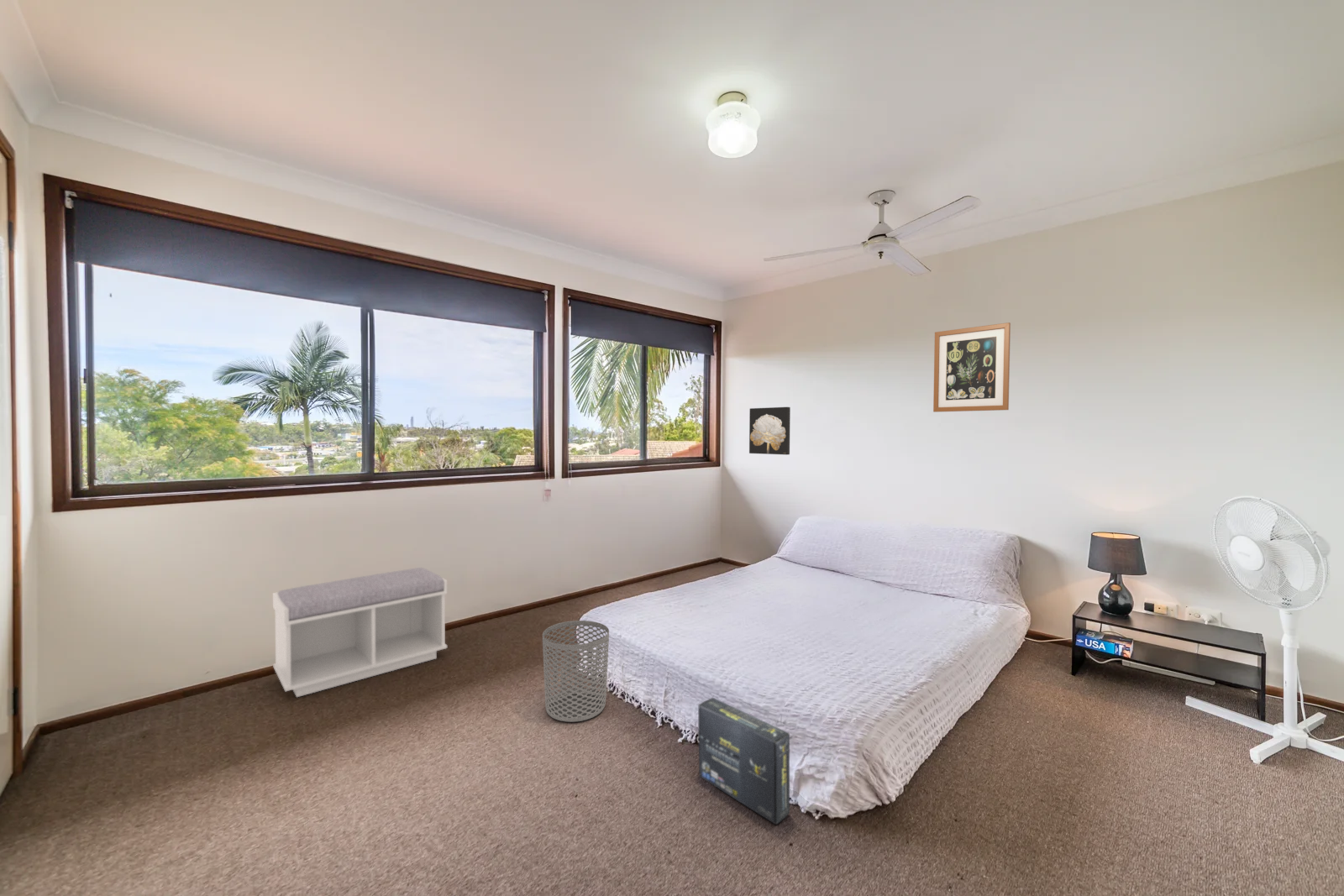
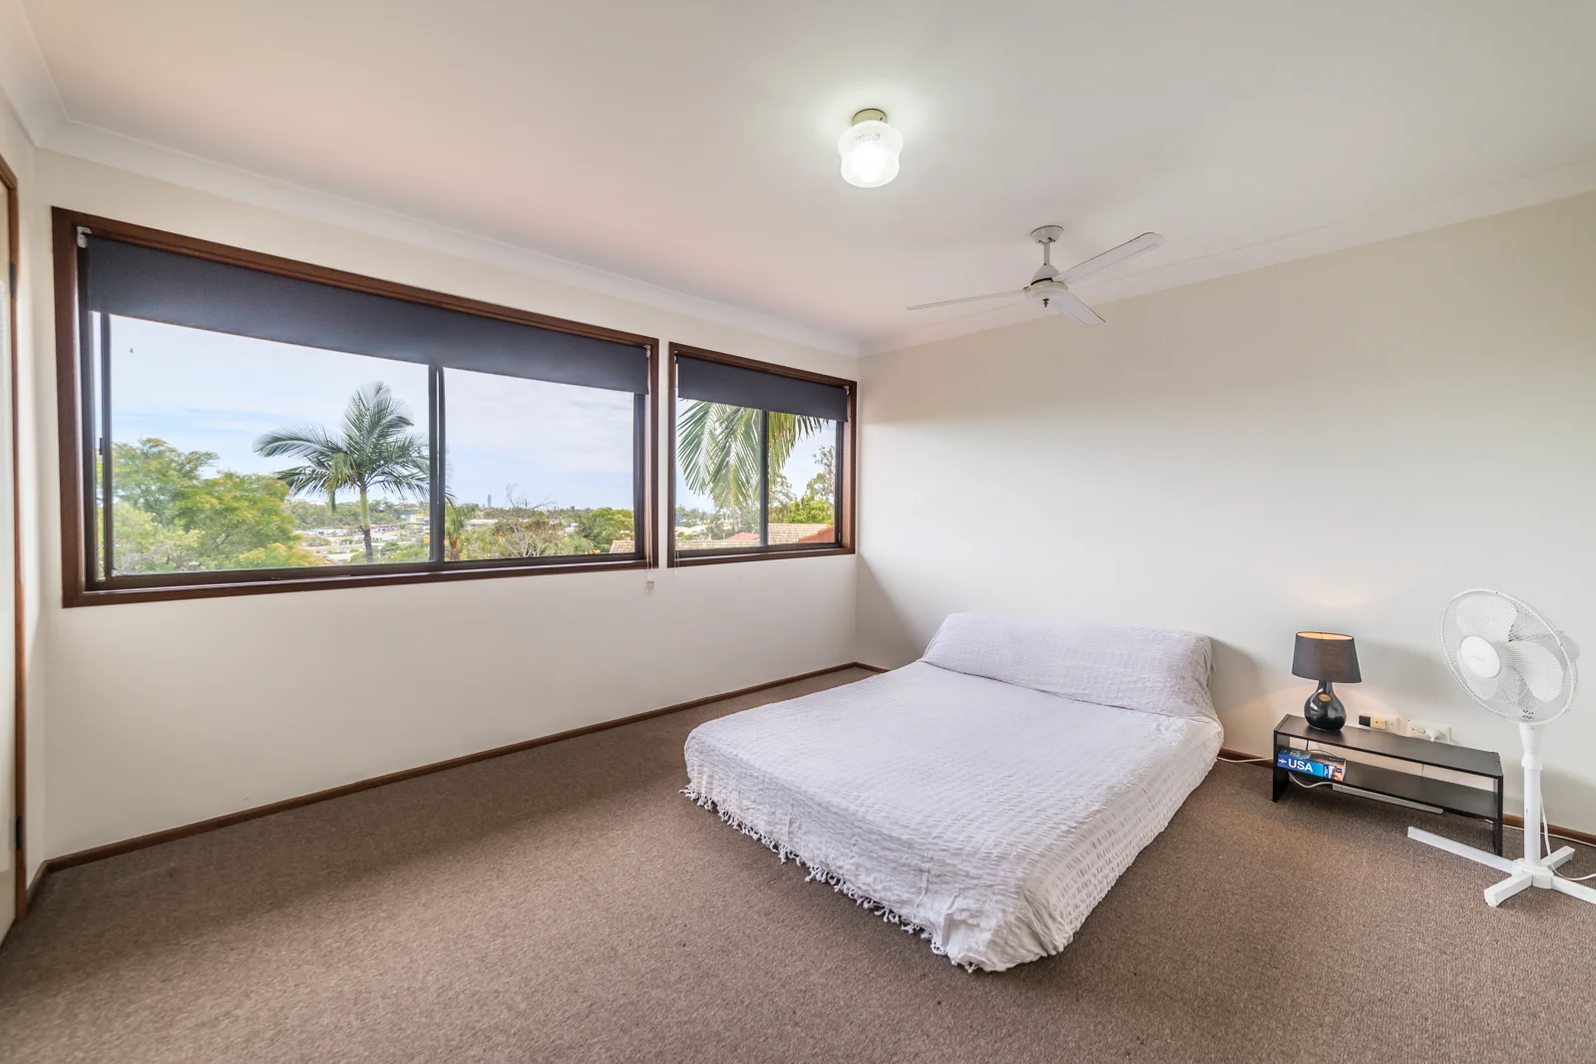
- bench (364, 624)
- wall art (769, 431)
- waste bin (575, 669)
- wall art (969, 369)
- box (742, 756)
